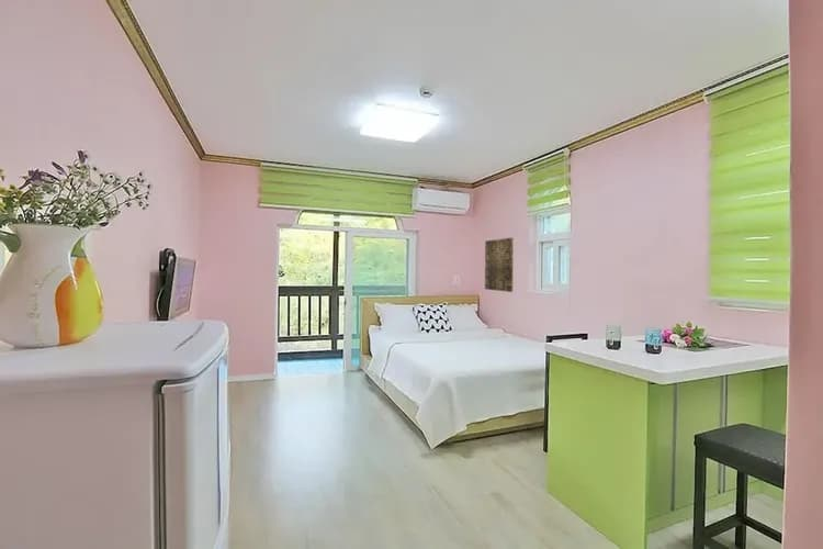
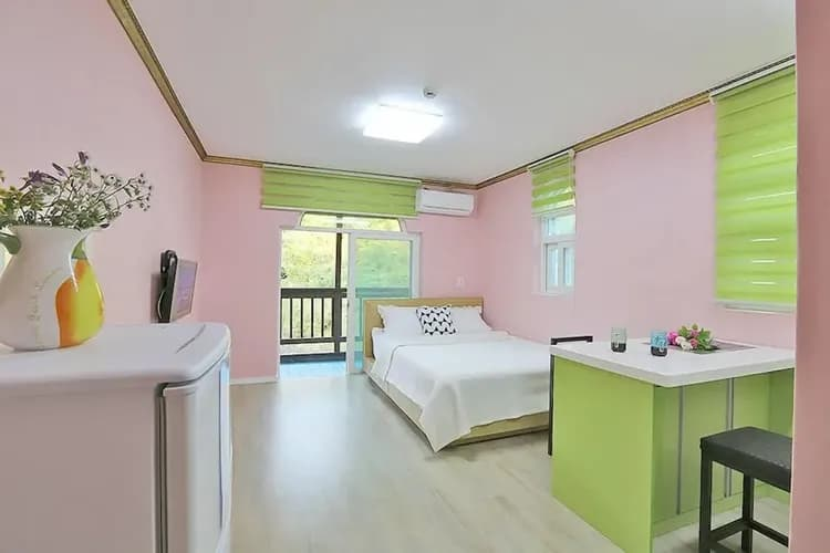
- wall art (498, 265)
